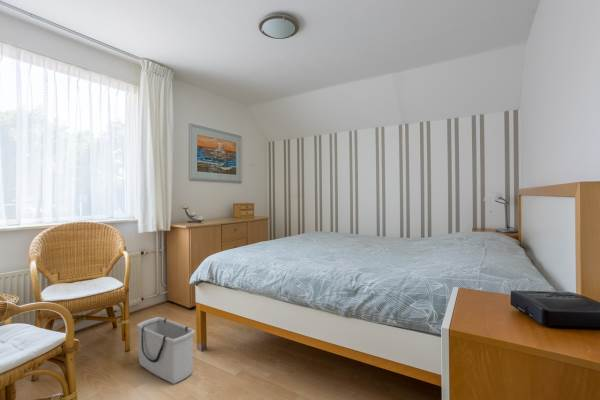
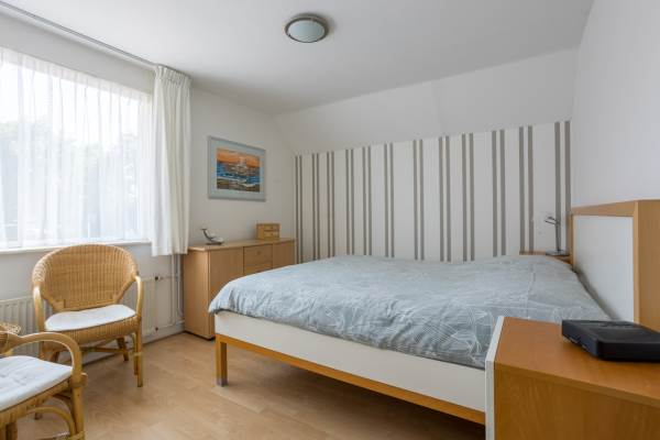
- storage bin (165, 348)
